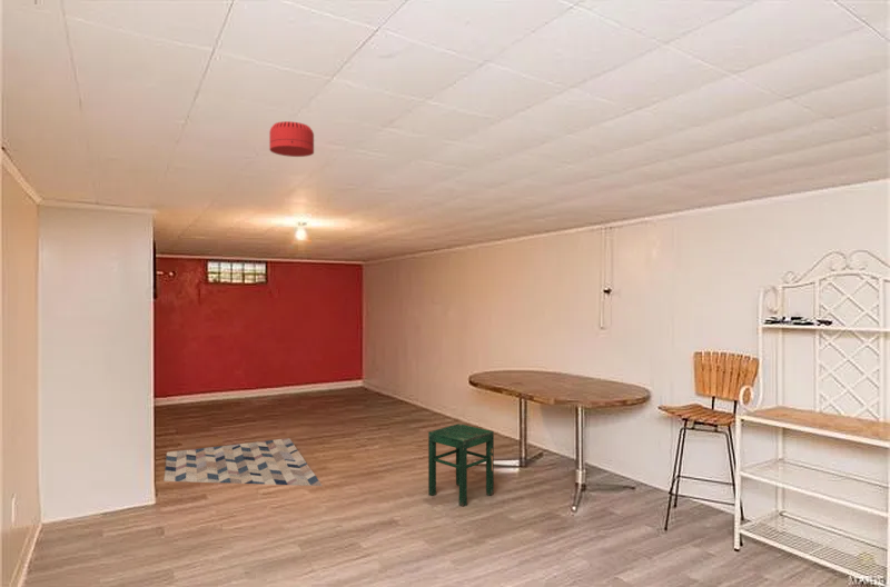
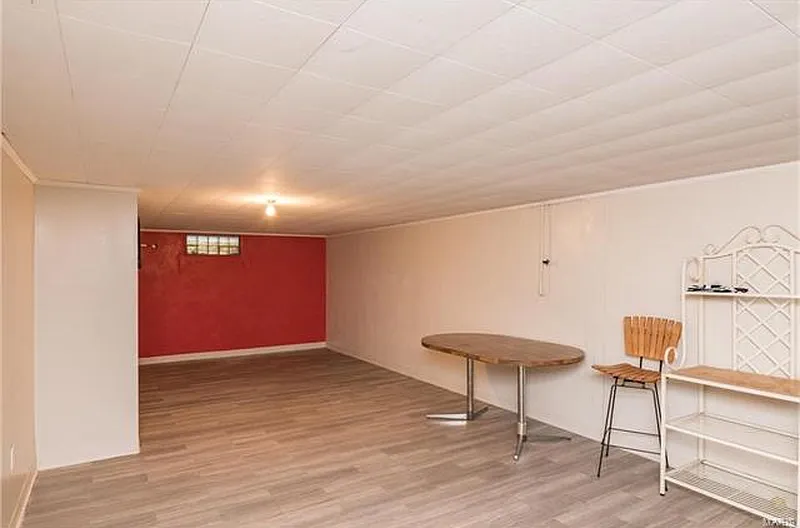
- stool (461, 462)
- rug (238, 470)
- smoke detector (291, 138)
